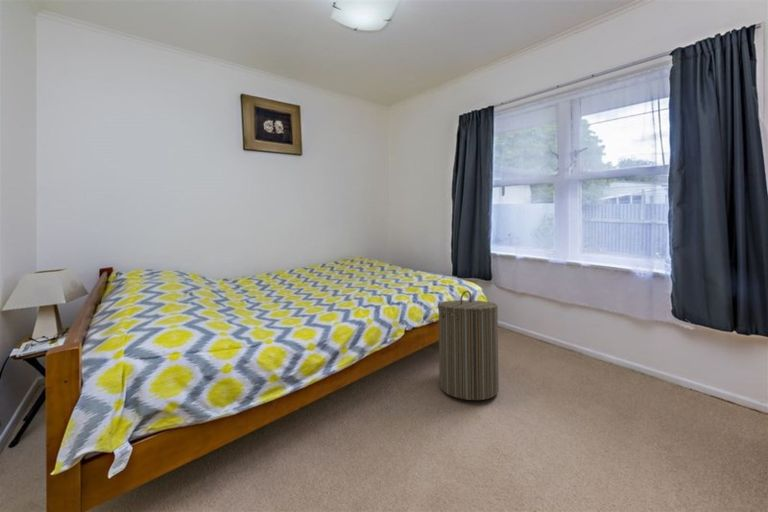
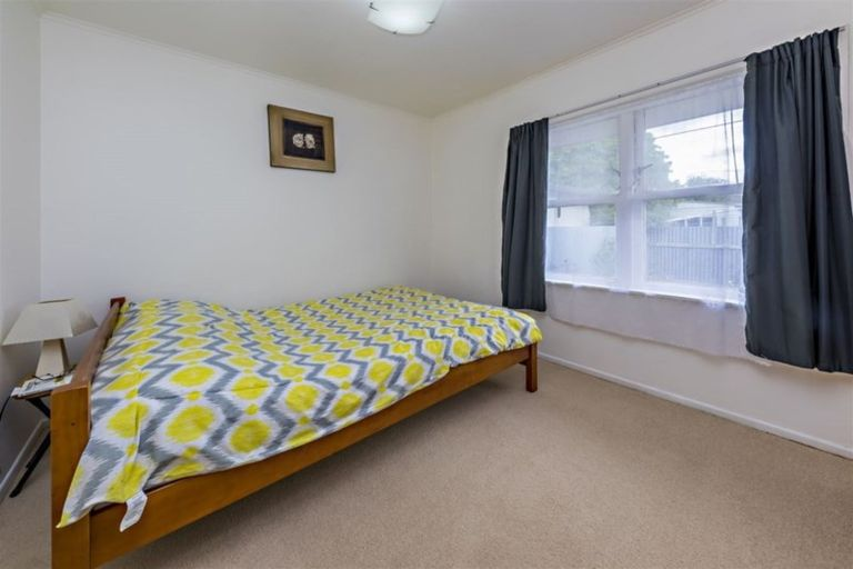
- laundry hamper (467, 339)
